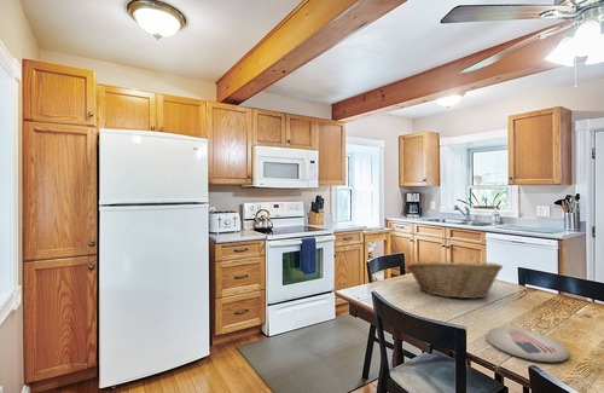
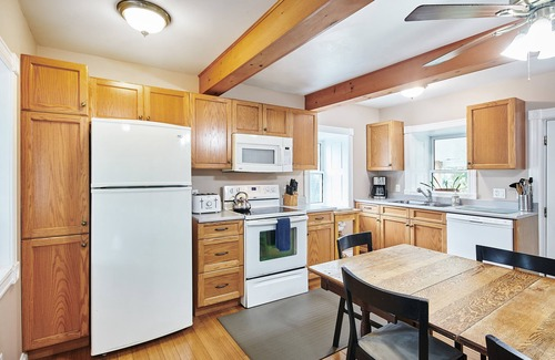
- fruit basket (452, 273)
- plate (524, 341)
